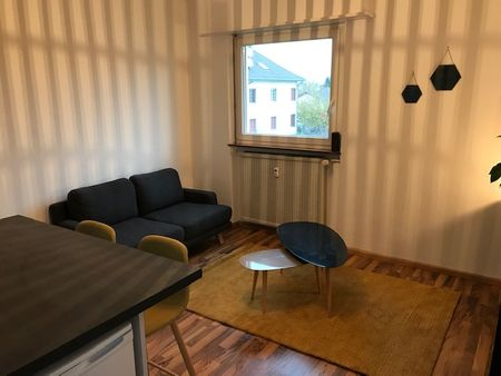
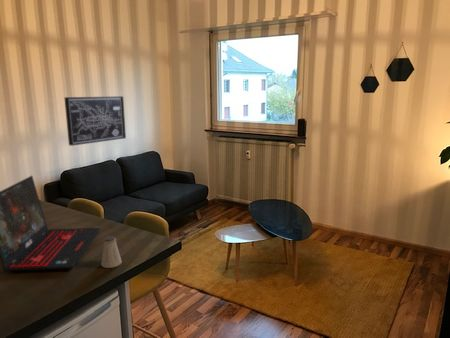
+ wall art (97, 119)
+ saltshaker (110, 250)
+ laptop (44, 218)
